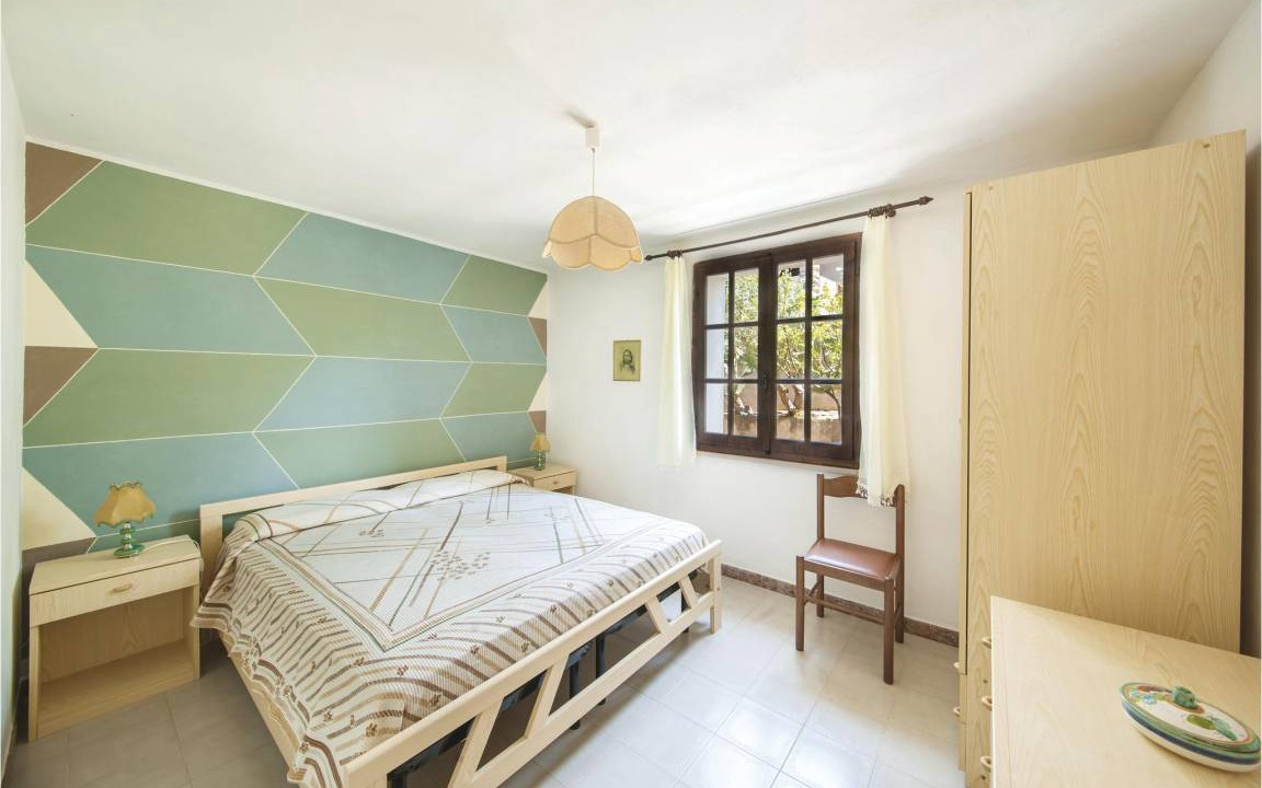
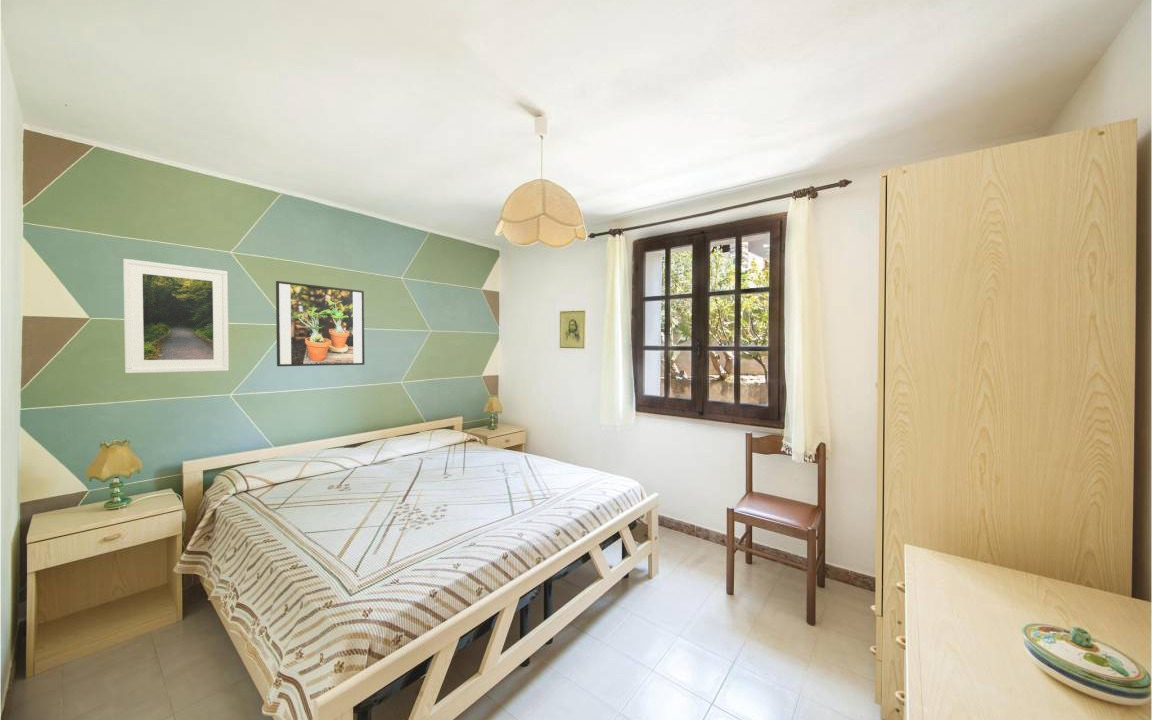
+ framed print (179, 318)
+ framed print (323, 325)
